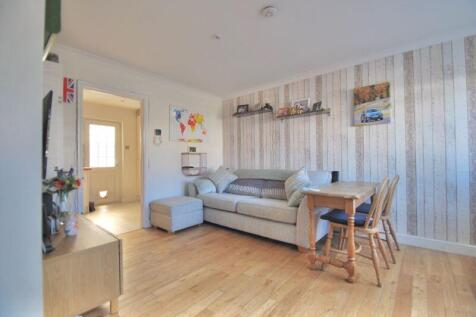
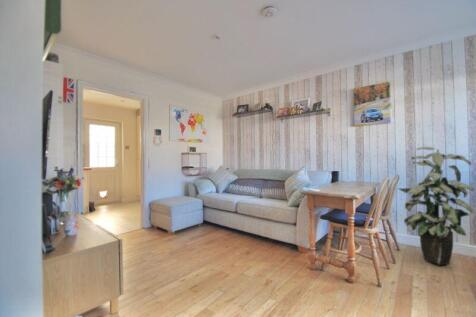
+ indoor plant (433, 203)
